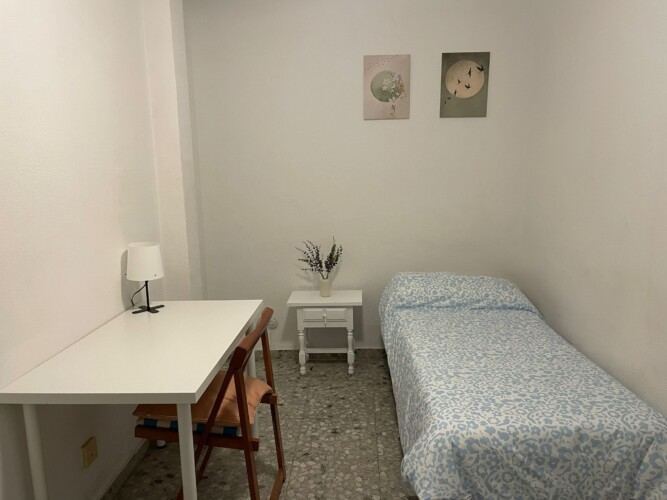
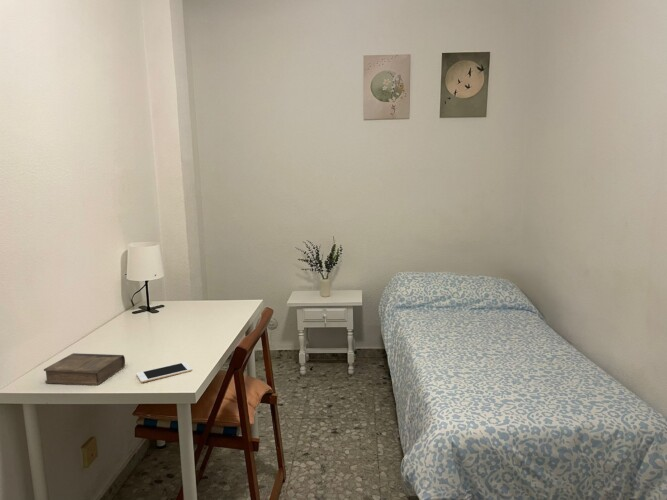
+ cell phone (164, 371)
+ book (78, 367)
